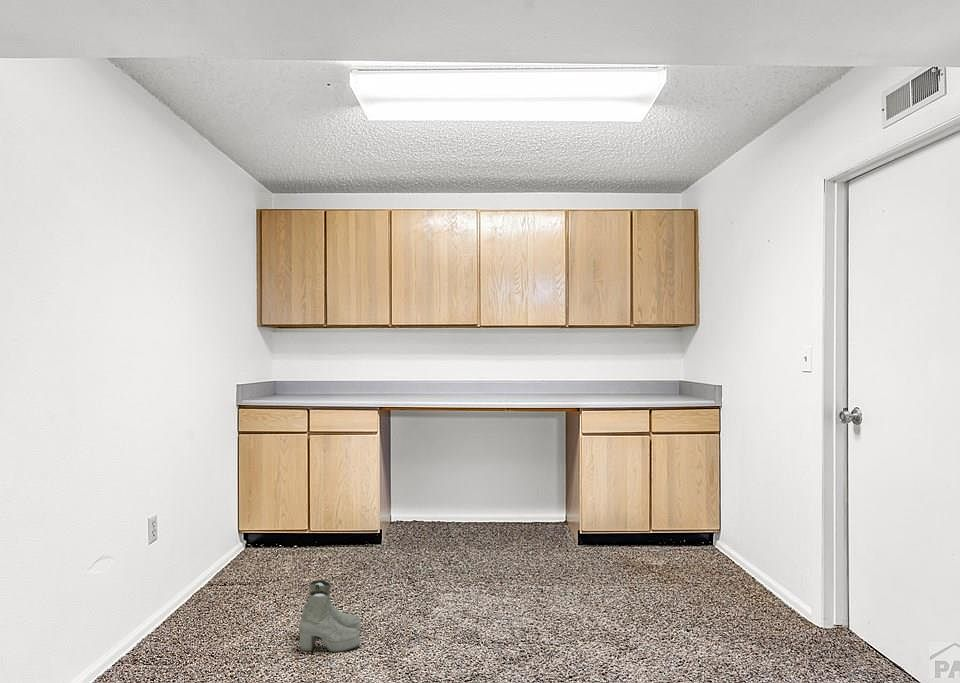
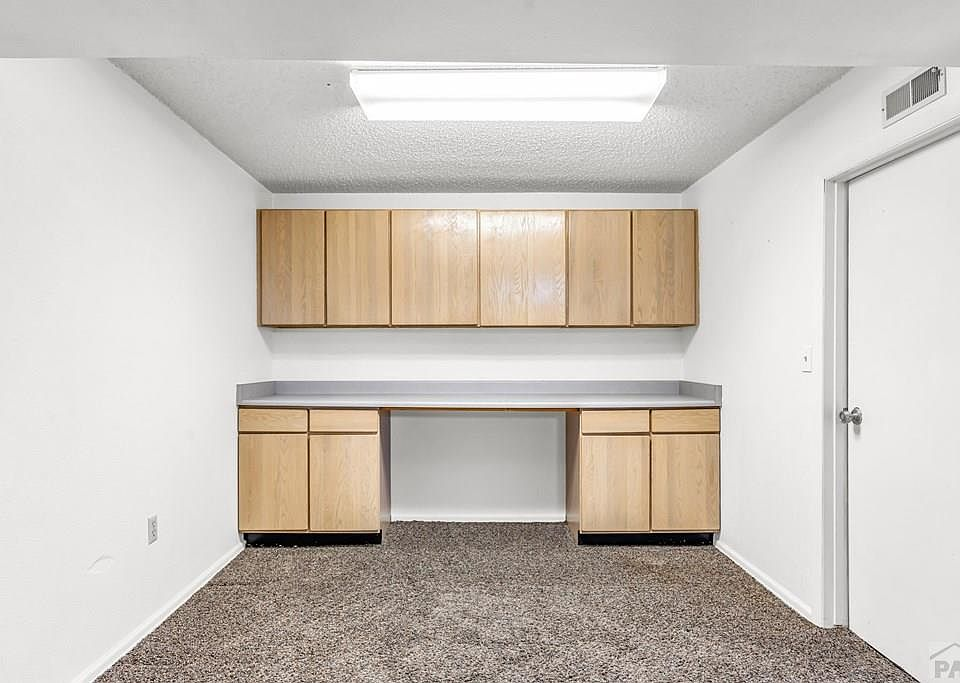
- boots (330, 613)
